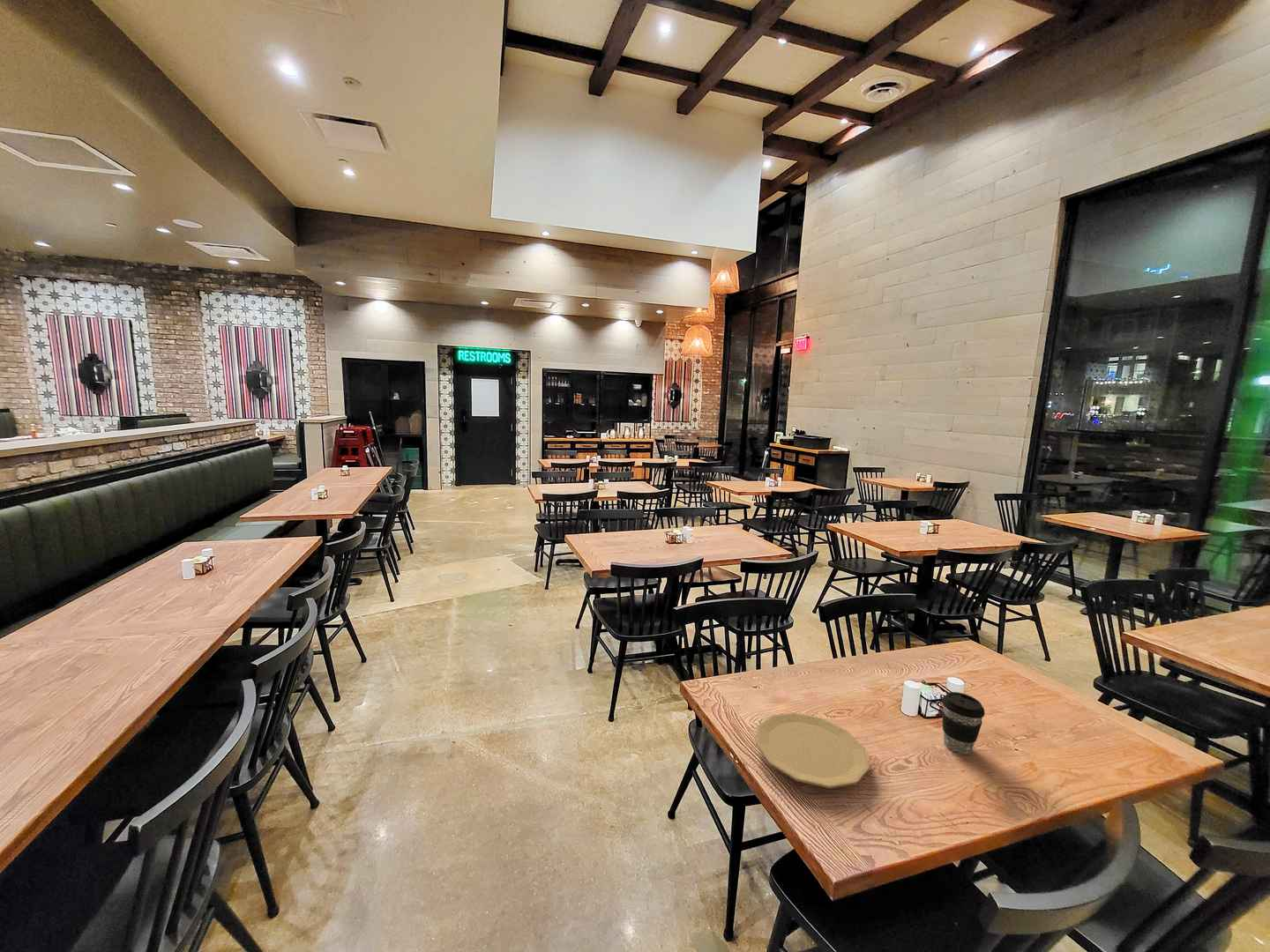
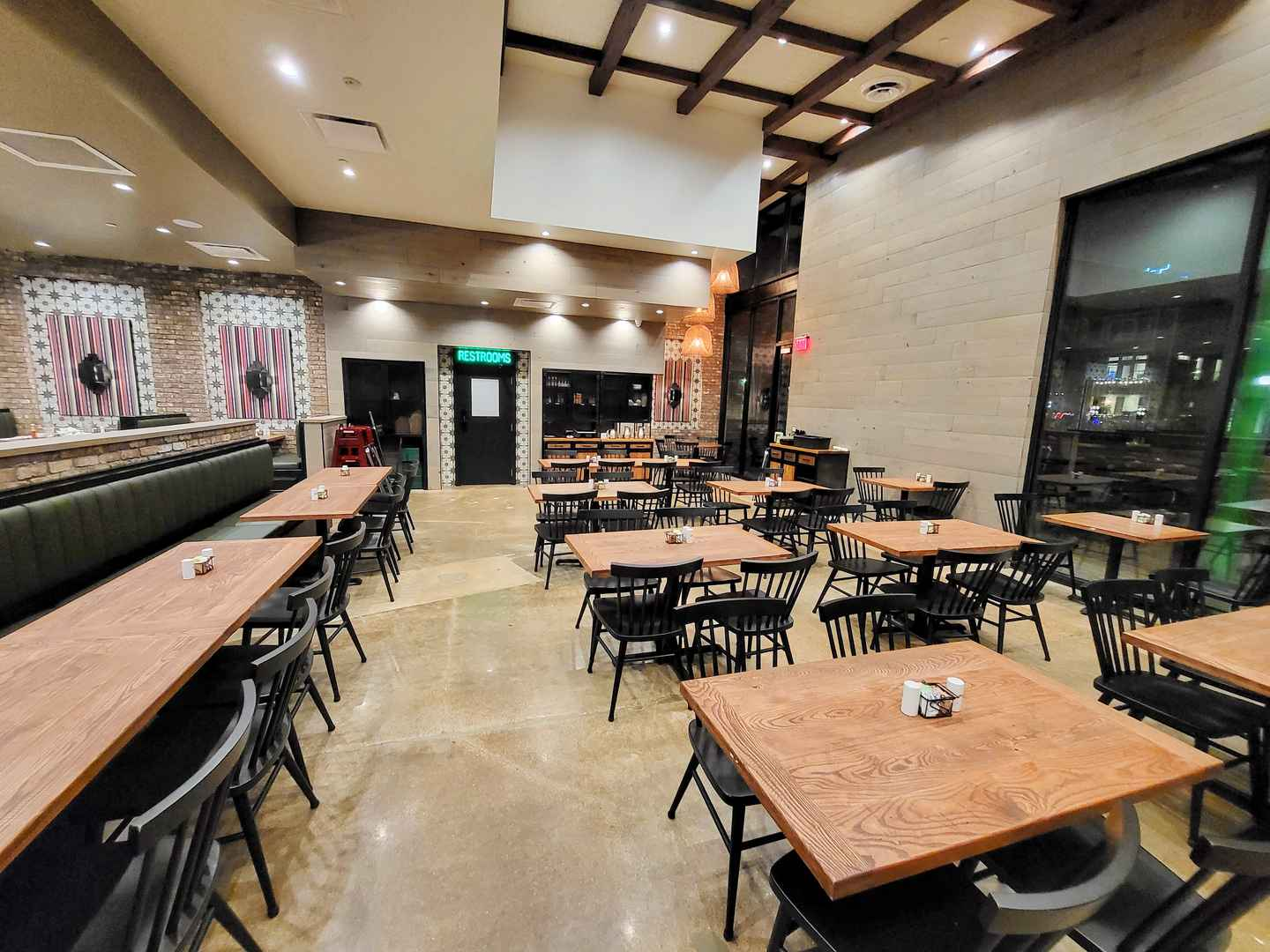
- coffee cup (960, 724)
- plate (810, 750)
